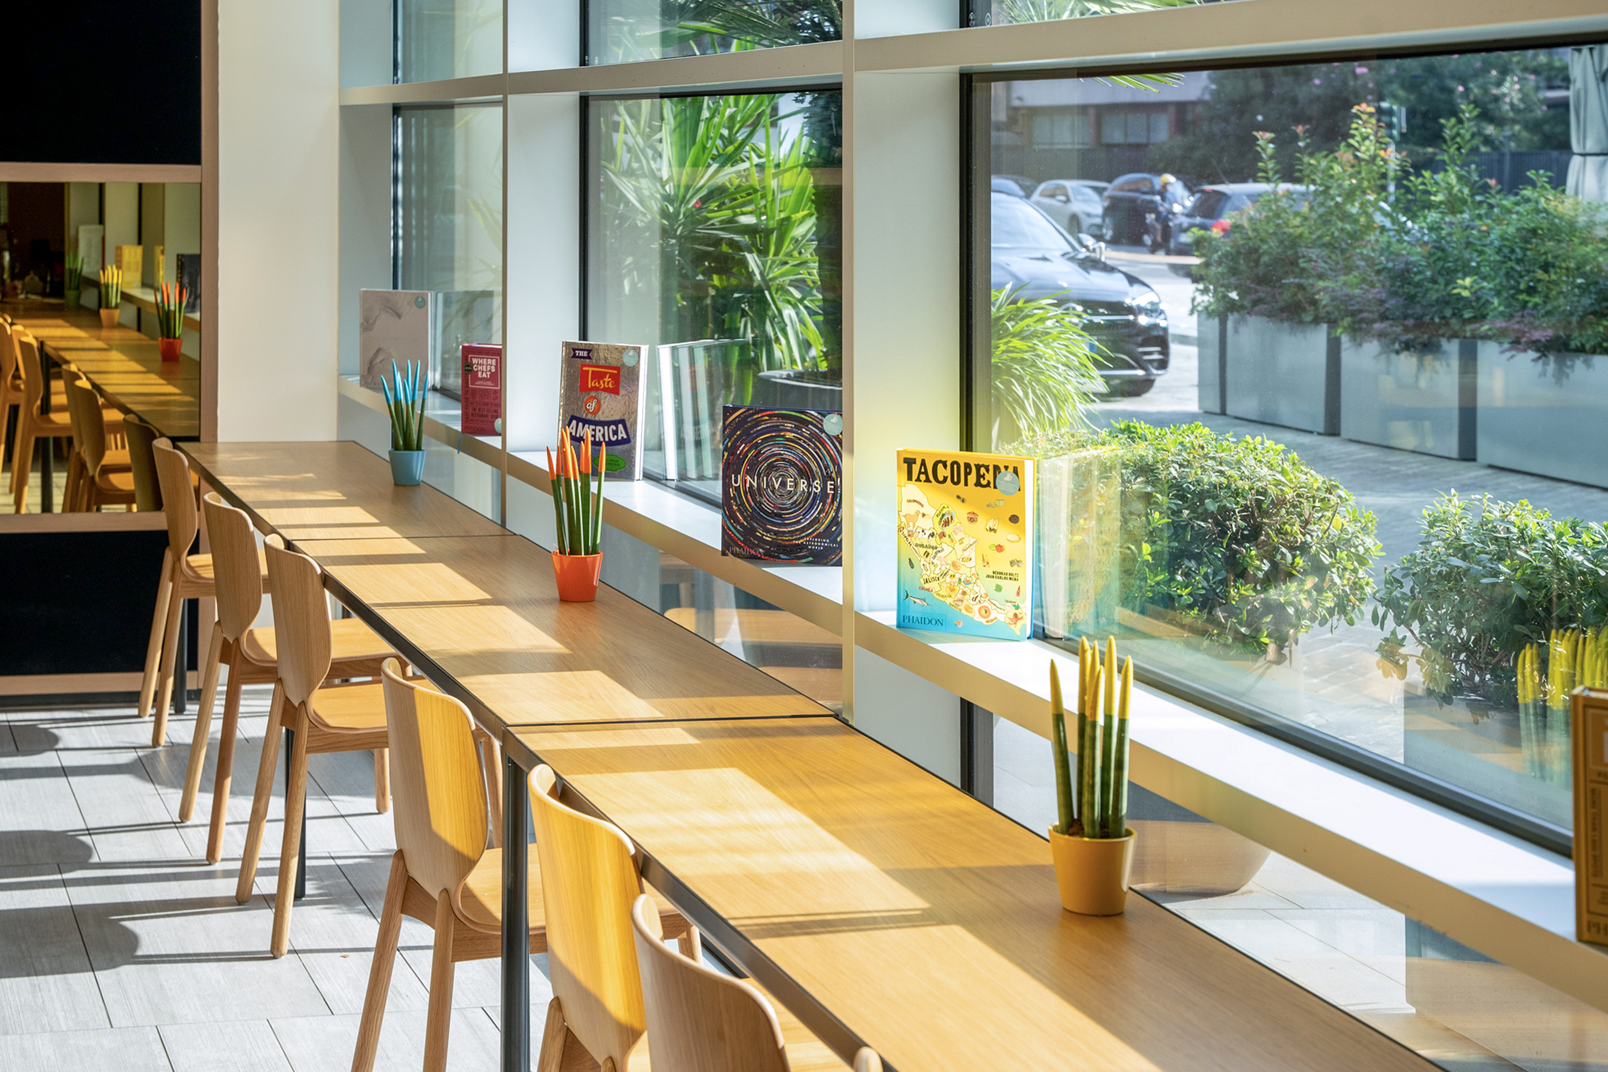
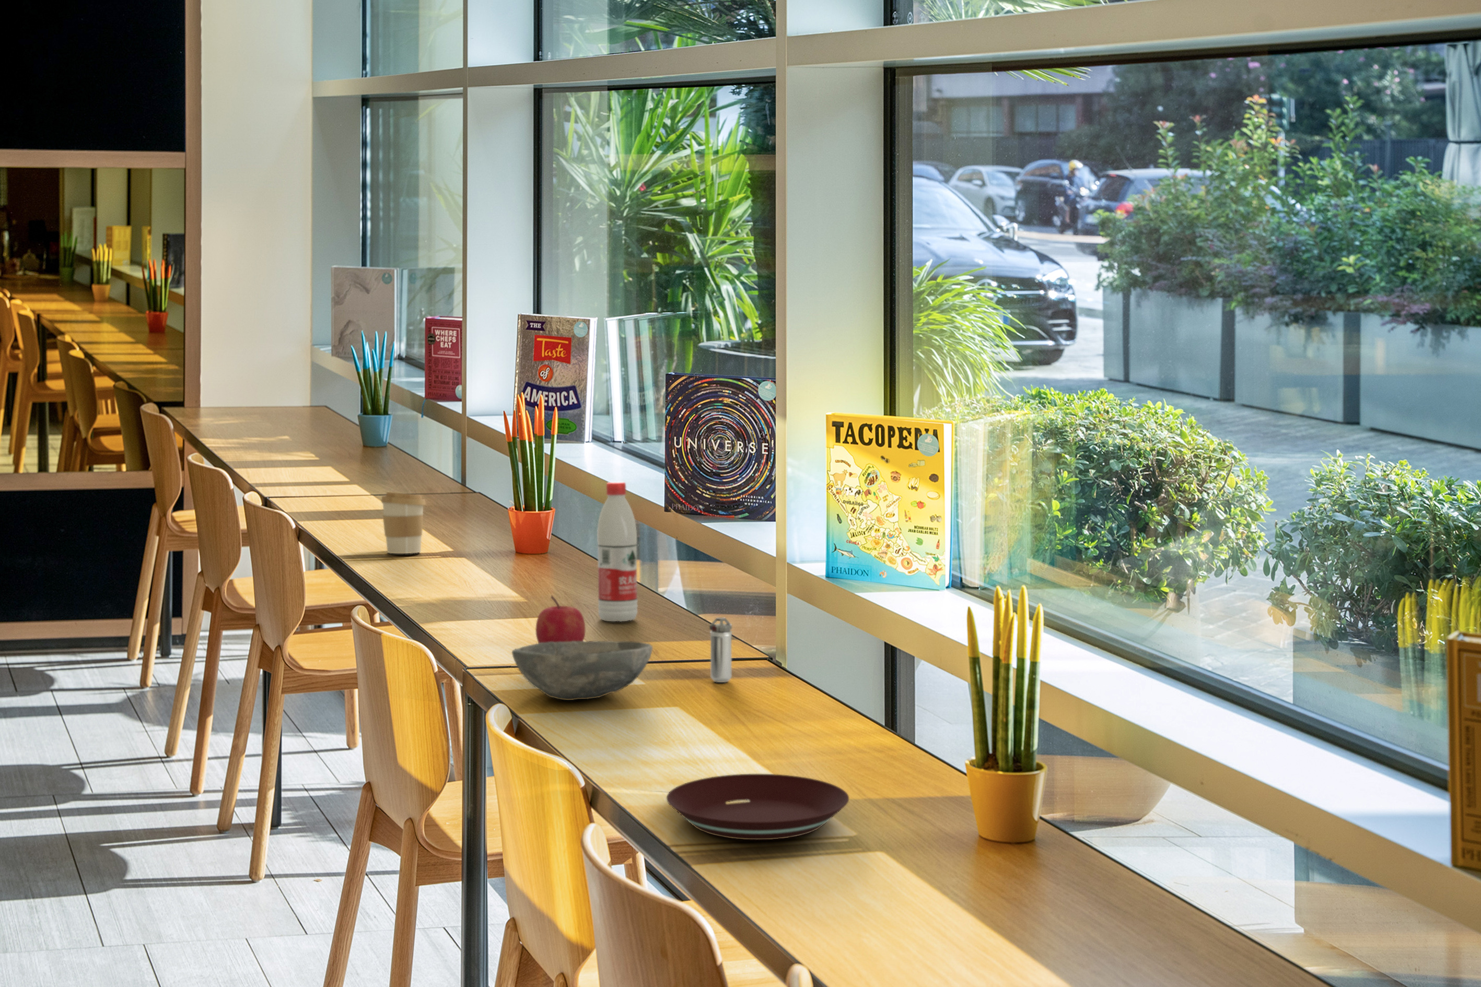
+ coffee cup (403, 522)
+ bowl (583, 670)
+ water bottle (617, 551)
+ shaker (721, 650)
+ apple (560, 625)
+ plate (757, 809)
